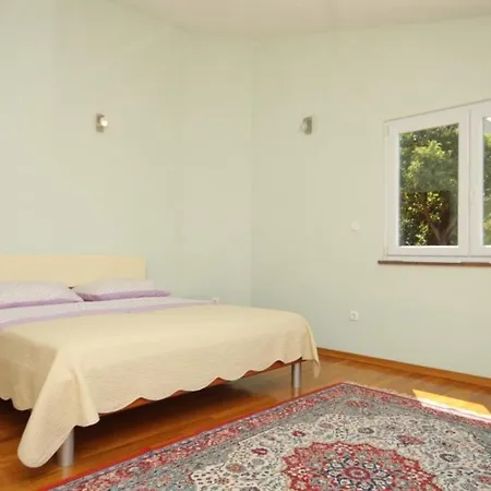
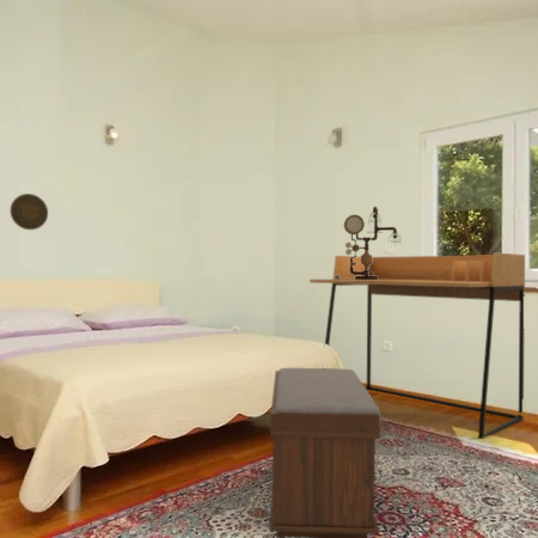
+ desk (410, 295)
+ table lamp (366, 244)
+ decorative plate (30, 212)
+ bench (318, 440)
